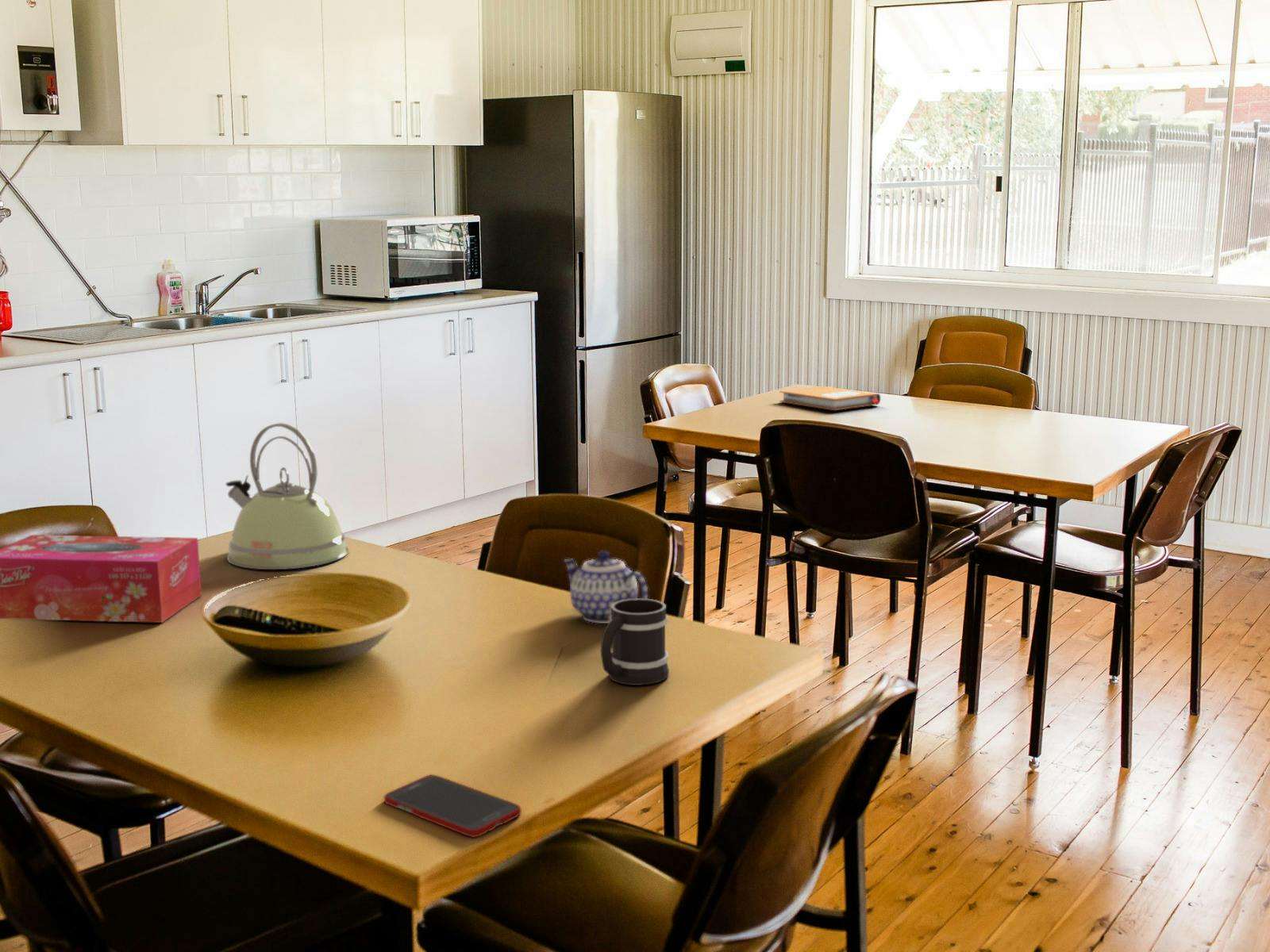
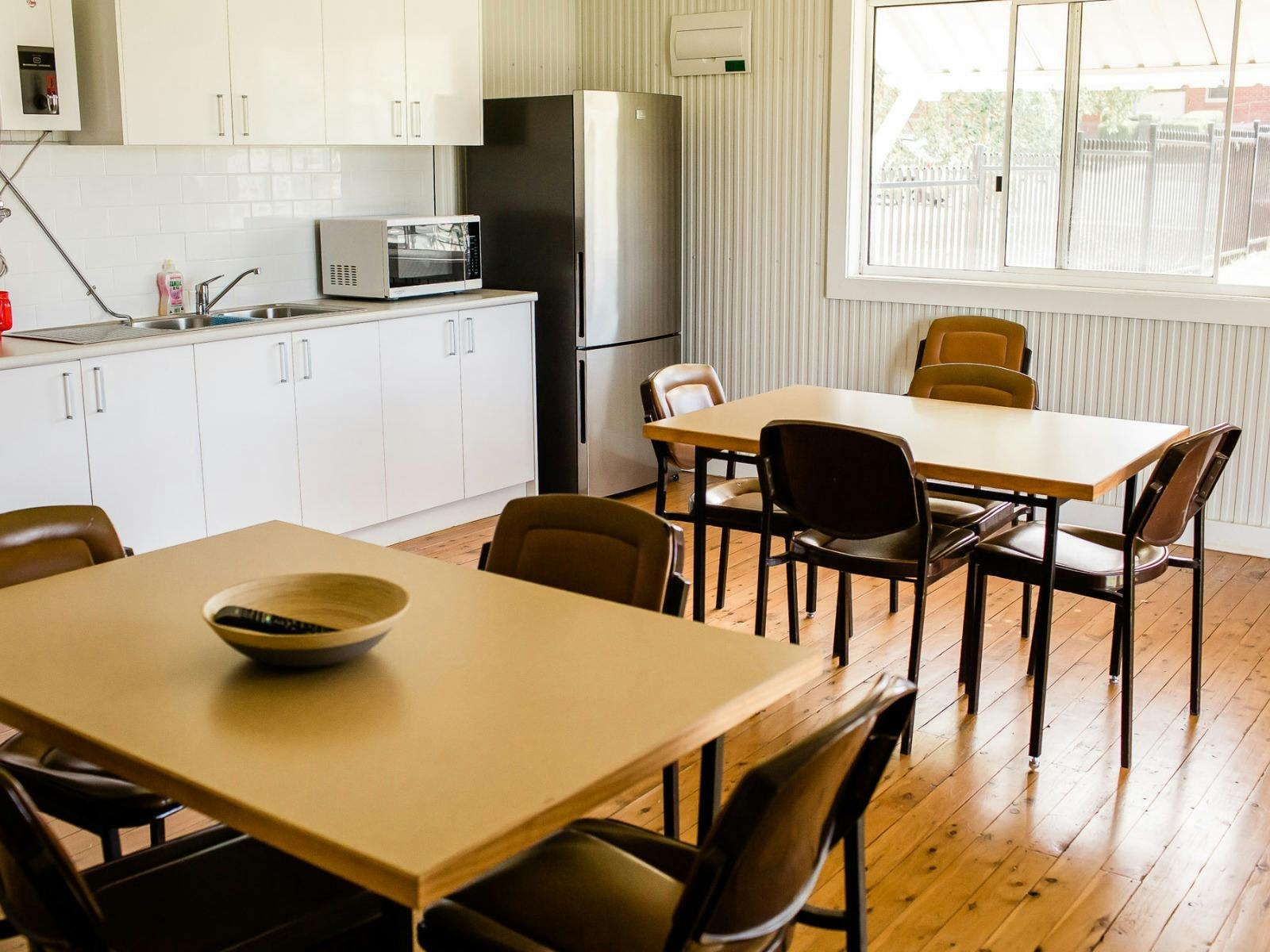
- teapot (604, 584)
- cell phone (452, 804)
- kettle (278, 489)
- mug (631, 643)
- notebook (831, 397)
- tissue box (94, 577)
